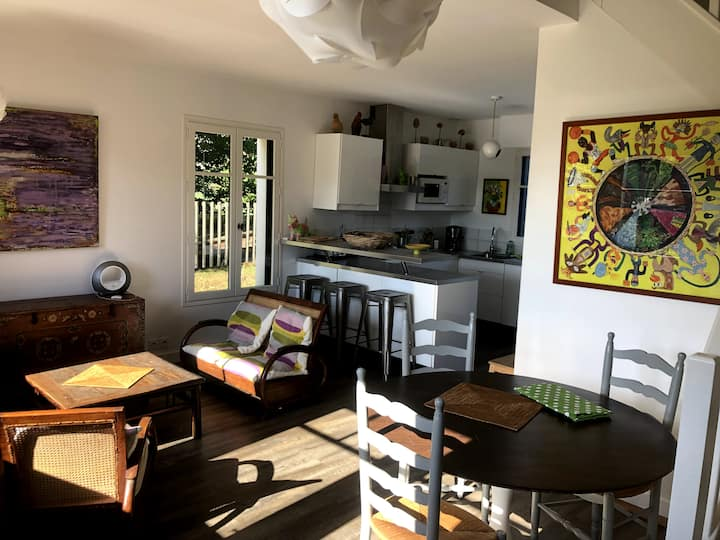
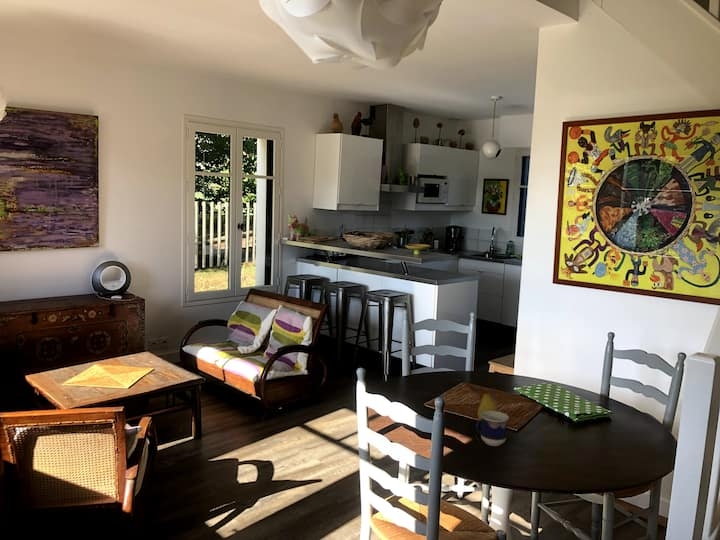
+ fruit (487, 408)
+ cup (490, 429)
